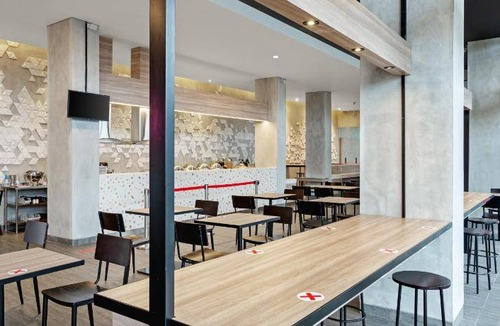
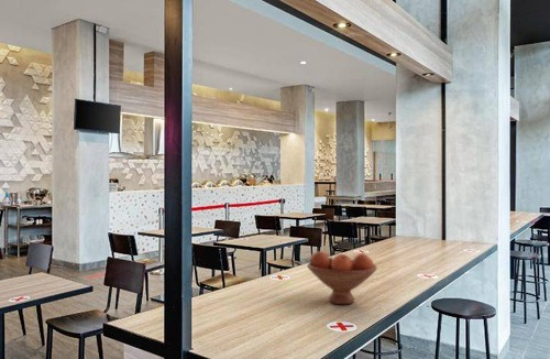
+ fruit bowl (341, 275)
